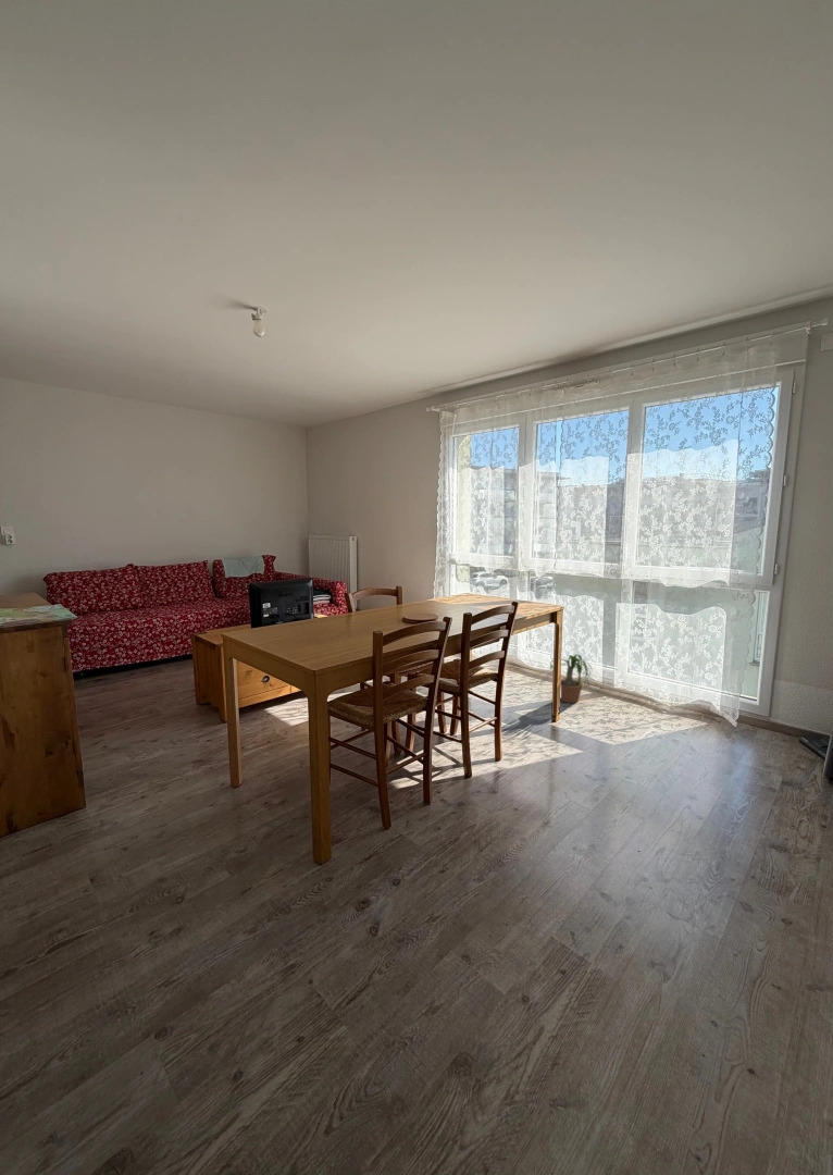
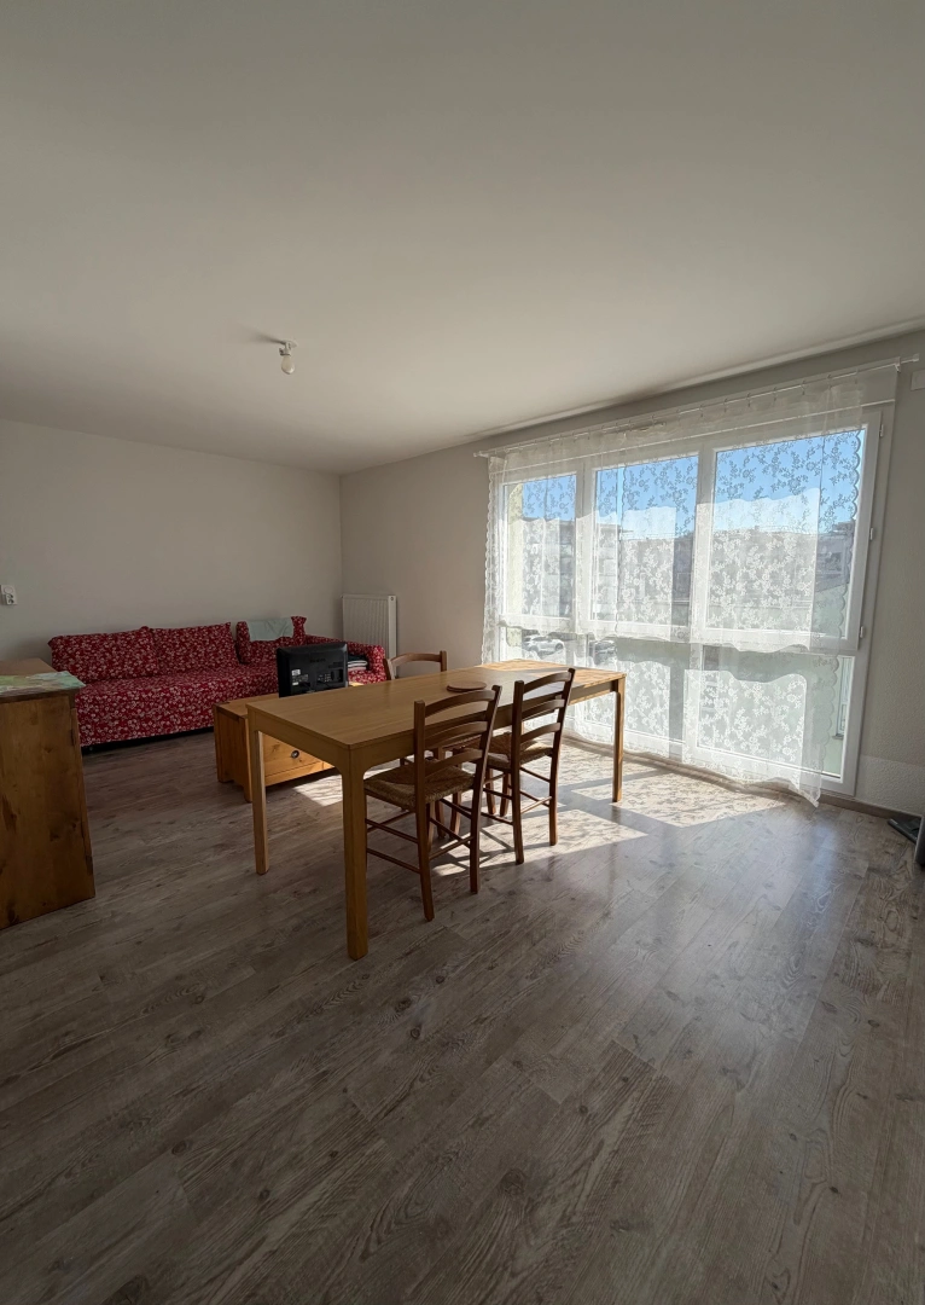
- potted plant (574, 680)
